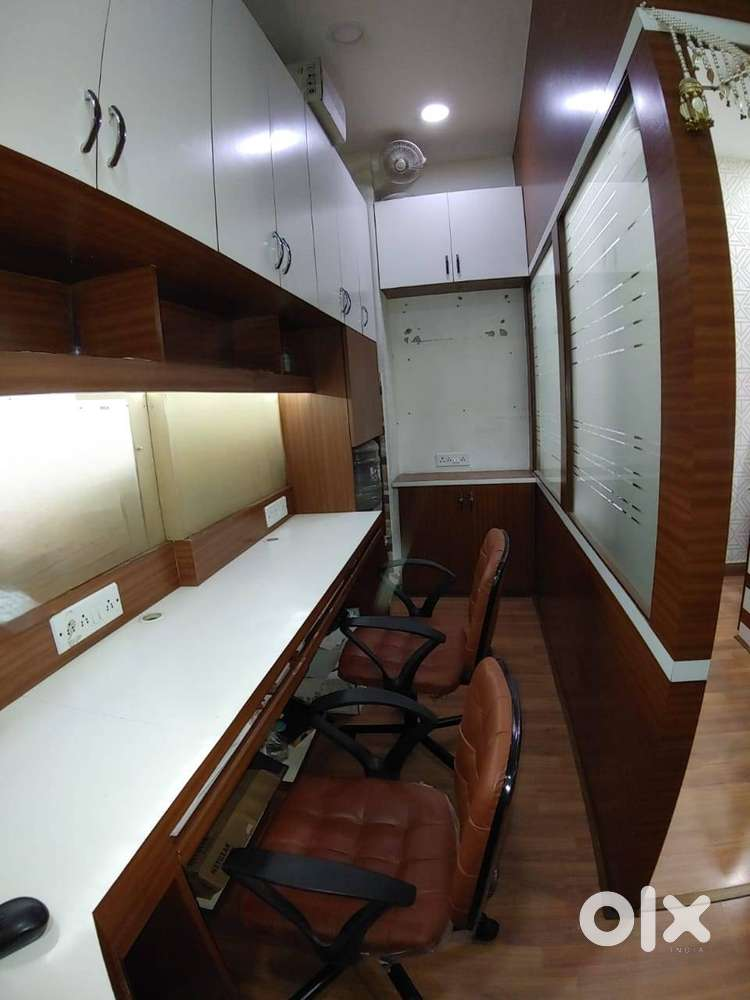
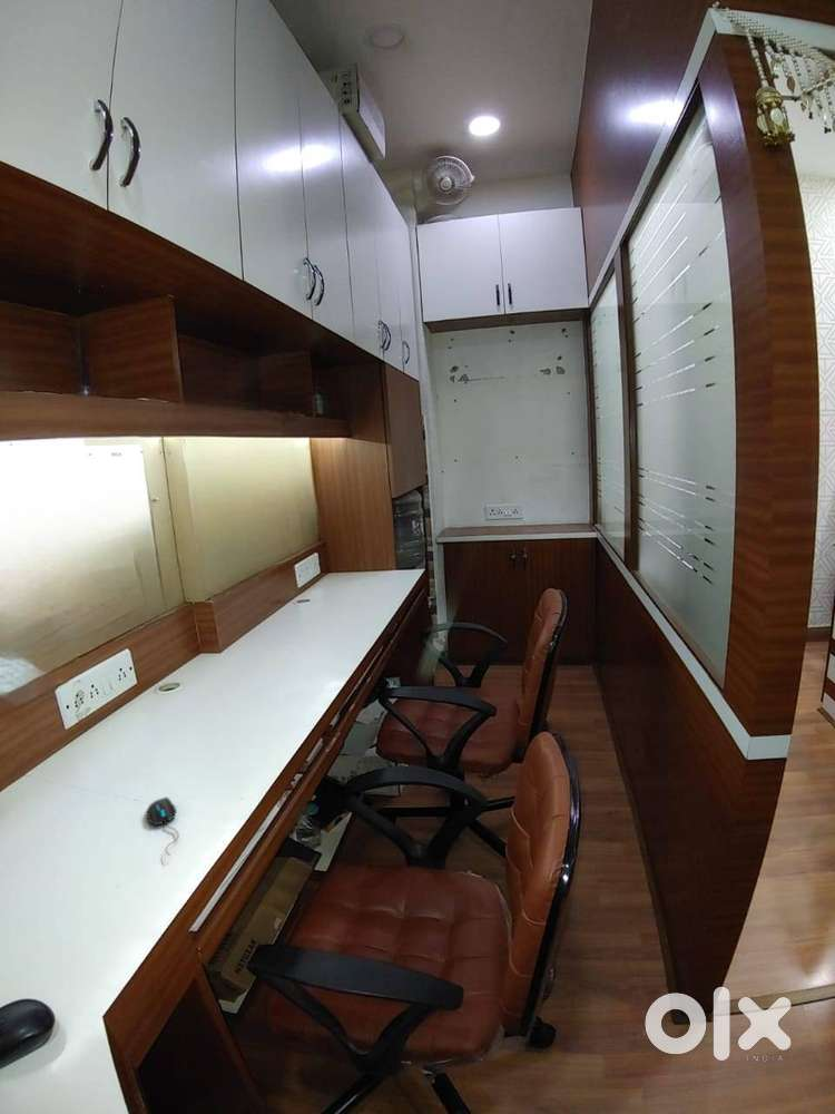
+ mouse (160, 821)
